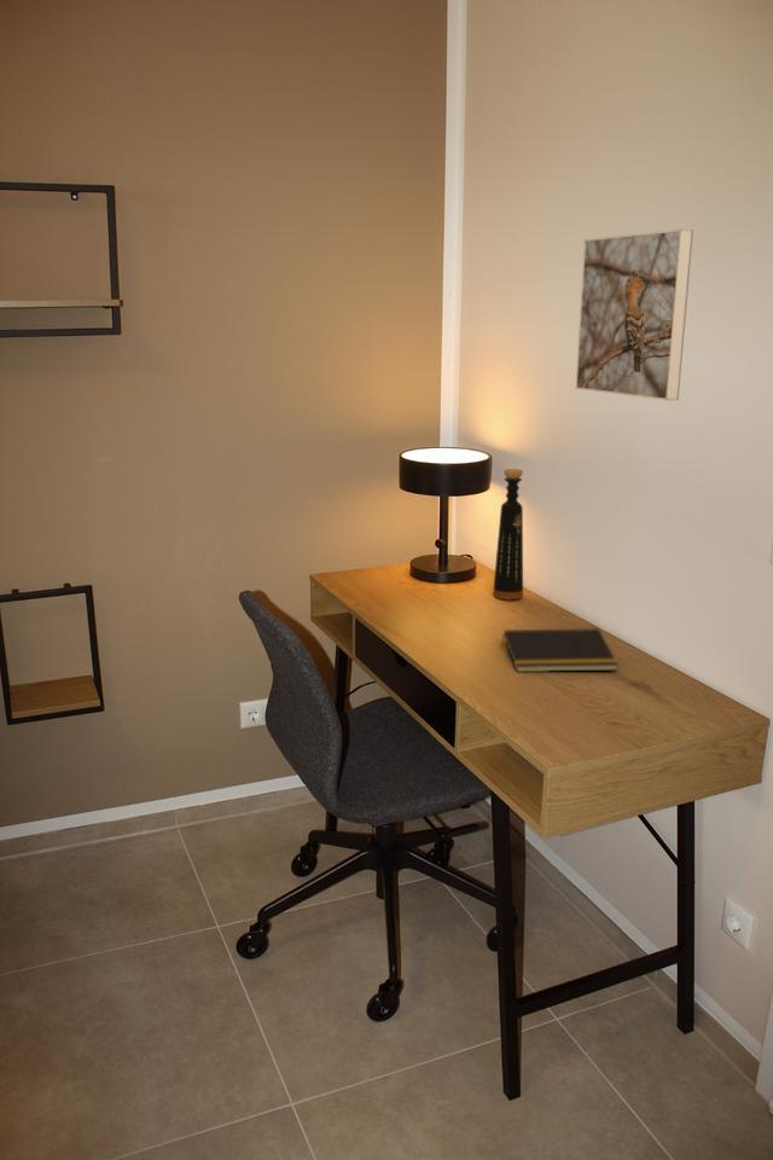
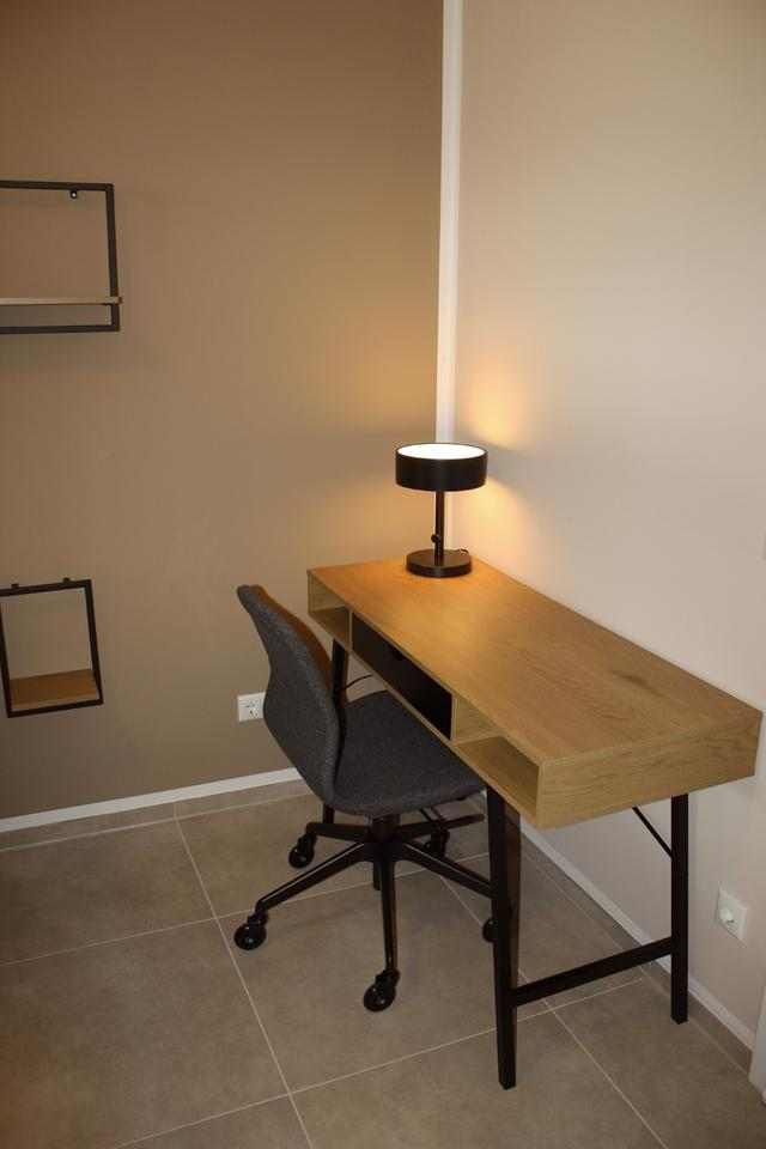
- bottle (510, 534)
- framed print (628, 315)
- notepad (558, 649)
